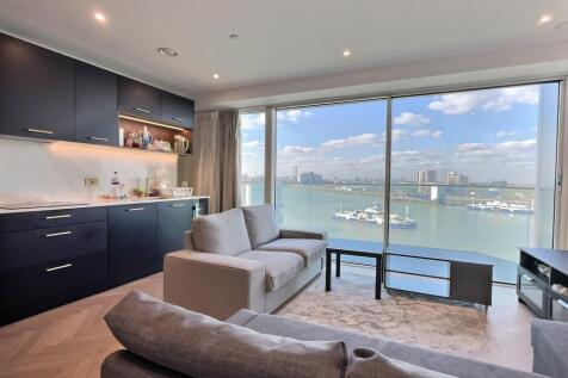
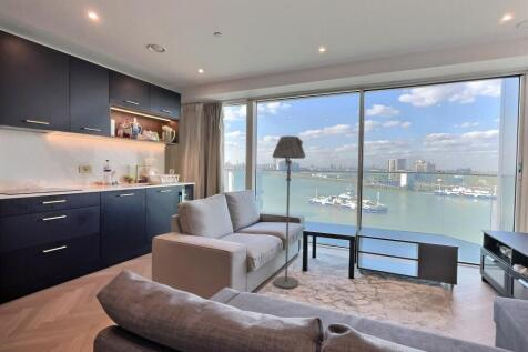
+ floor lamp (287, 210)
